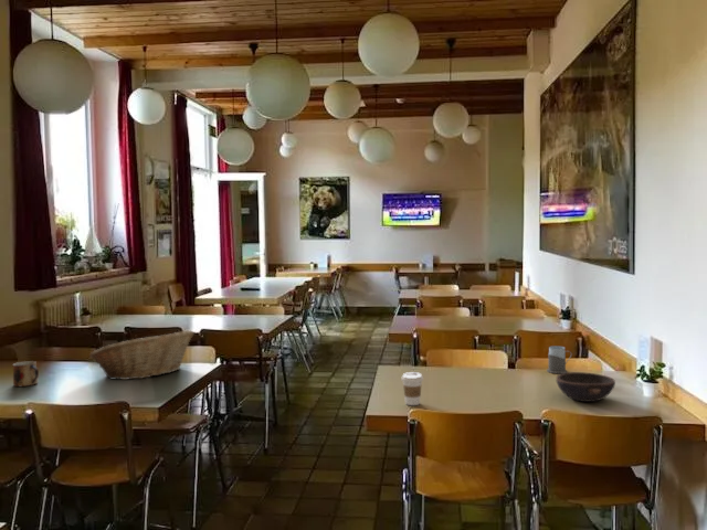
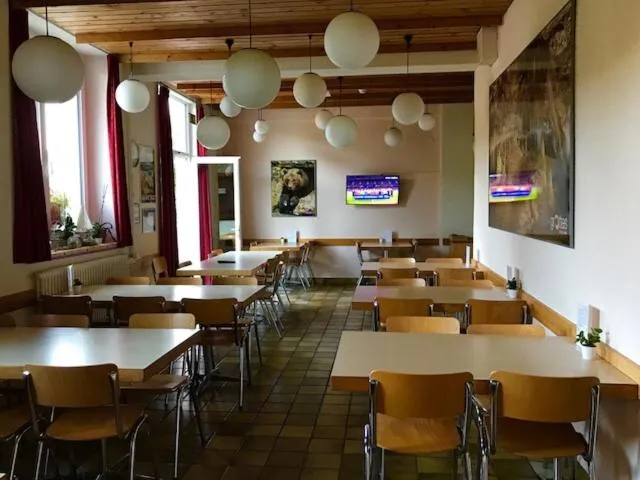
- mug (559, 359)
- fruit basket (144, 351)
- coffee cup (412, 389)
- bowl (584, 388)
- mug (27, 373)
